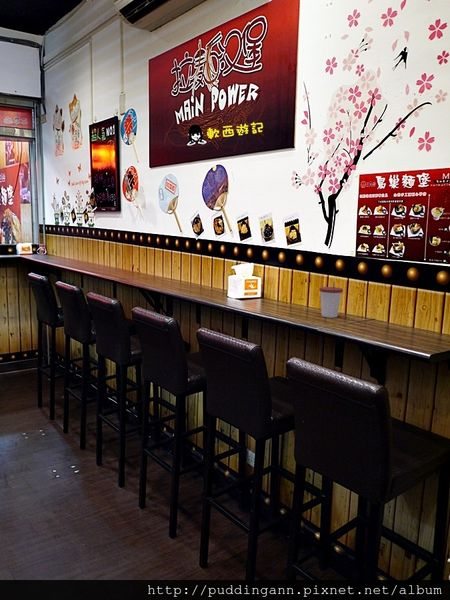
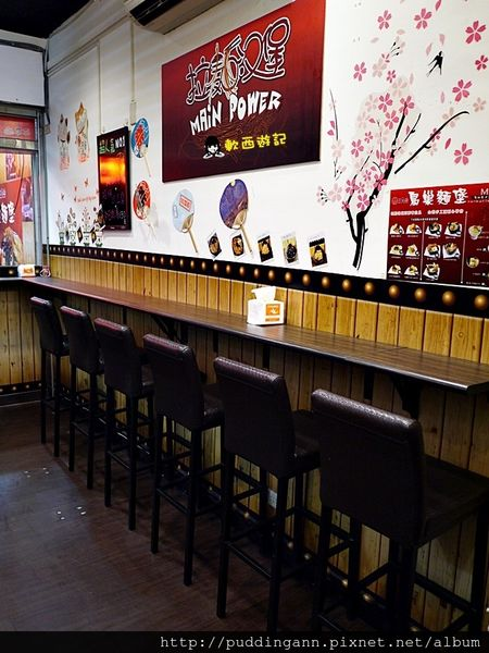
- cup (330, 298)
